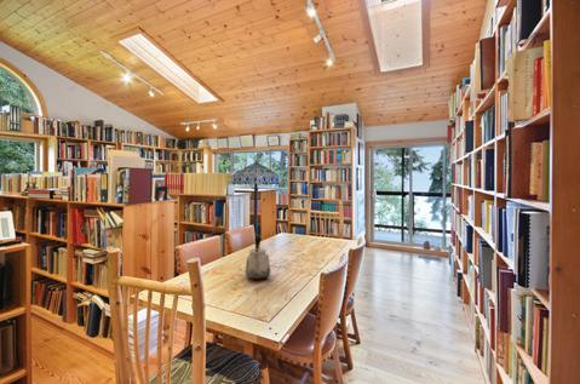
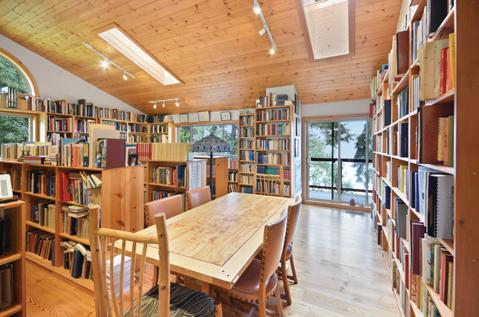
- kettle (258, 254)
